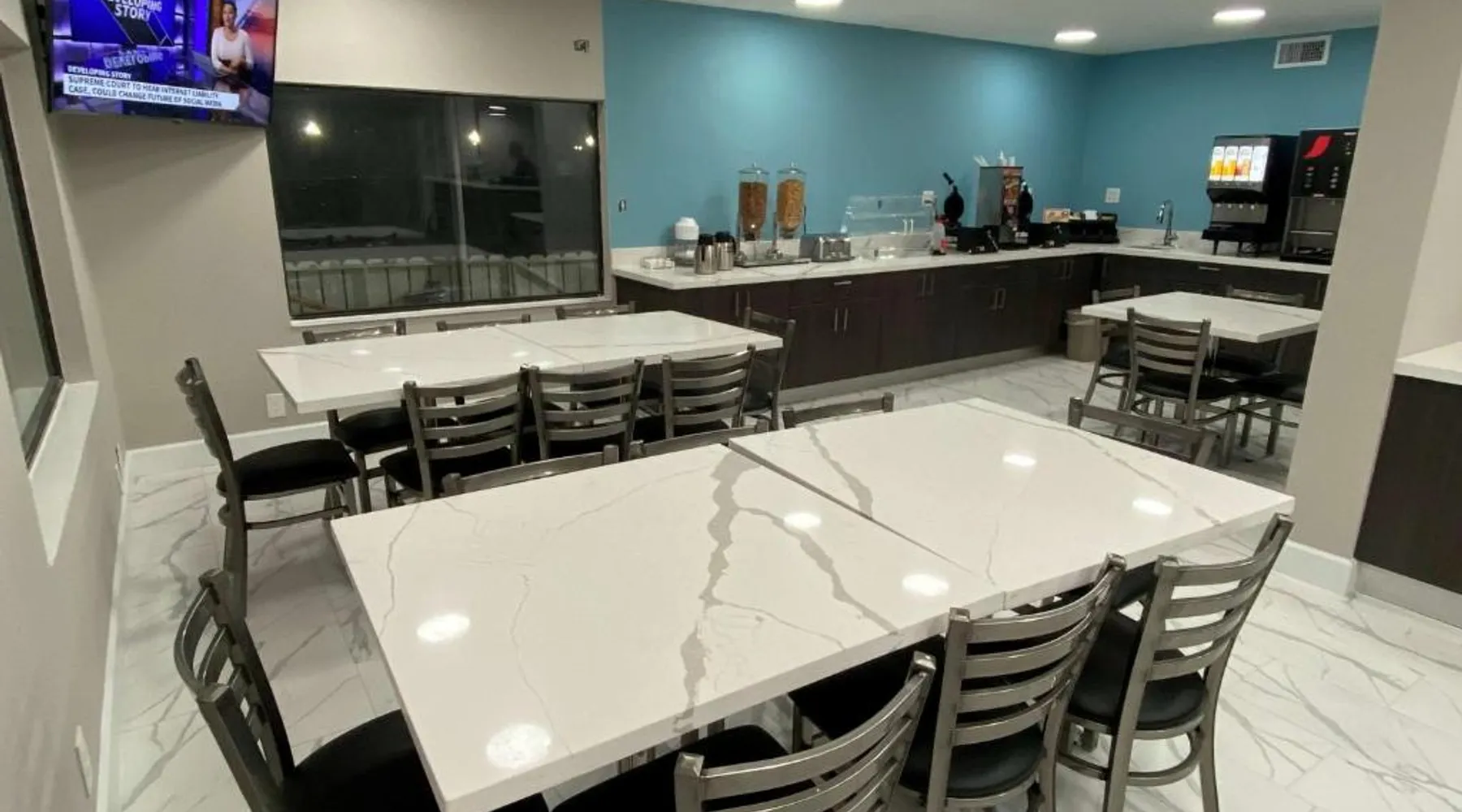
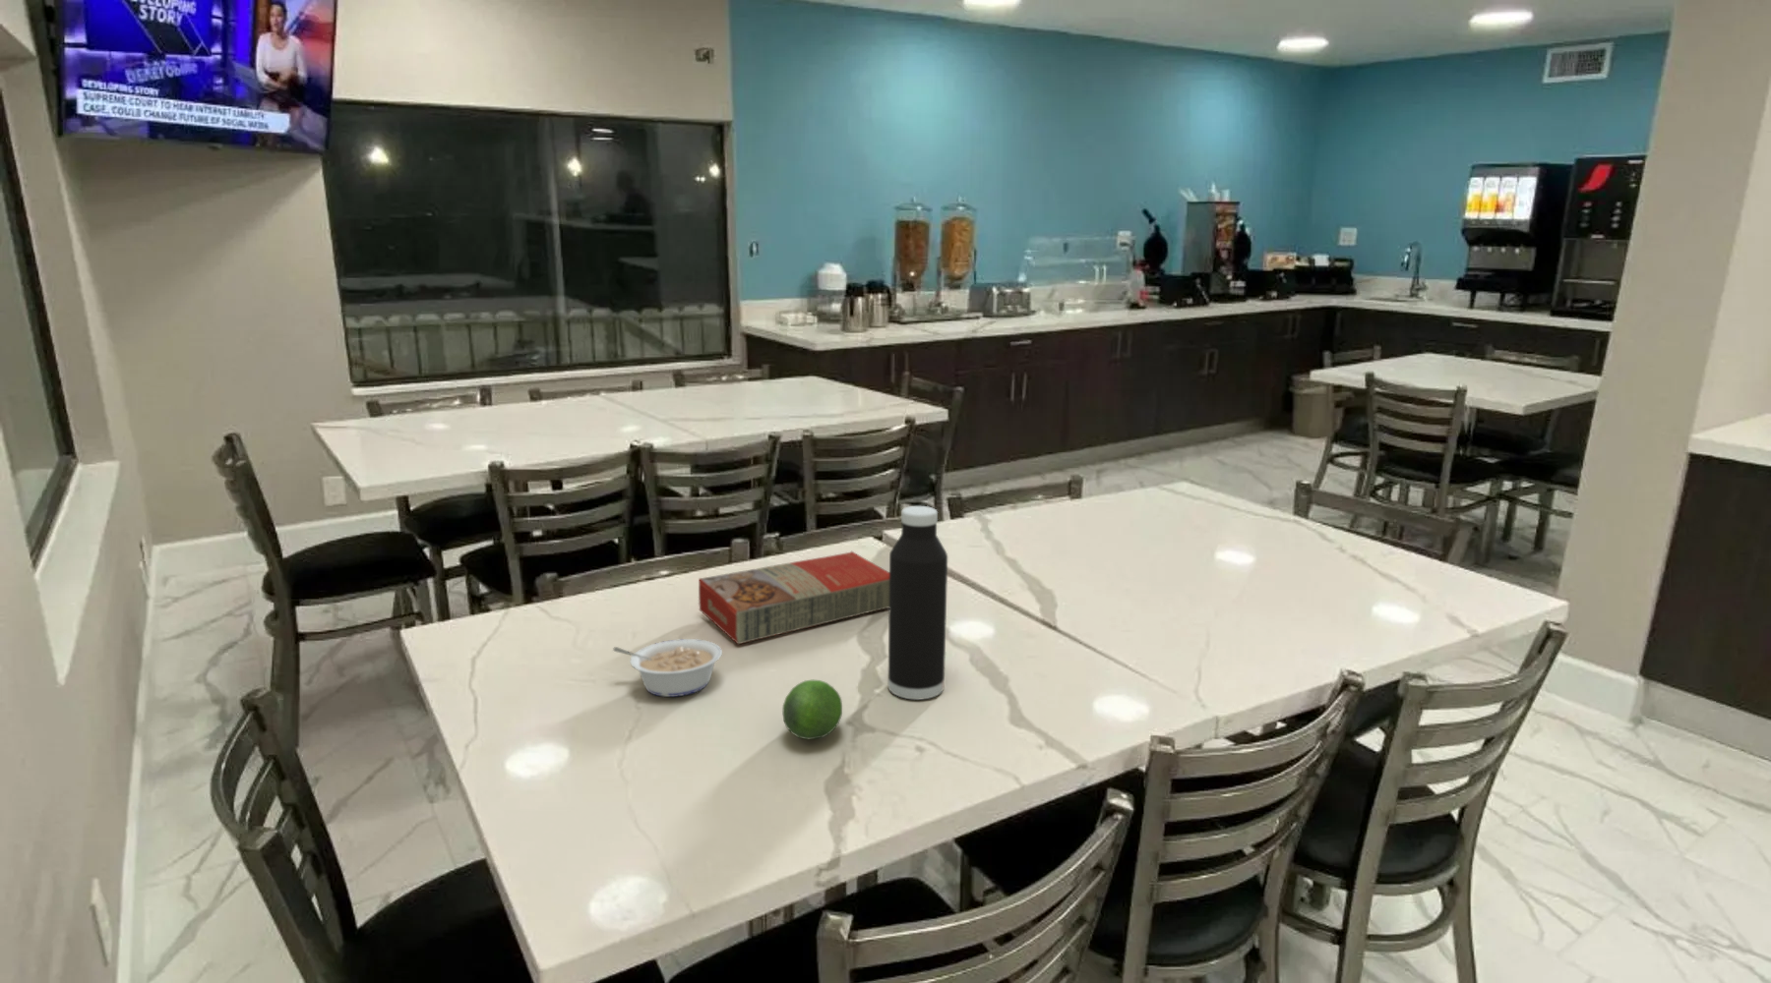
+ macaroni box (798, 593)
+ water bottle (917, 600)
+ fruit (810, 706)
+ legume (674, 667)
